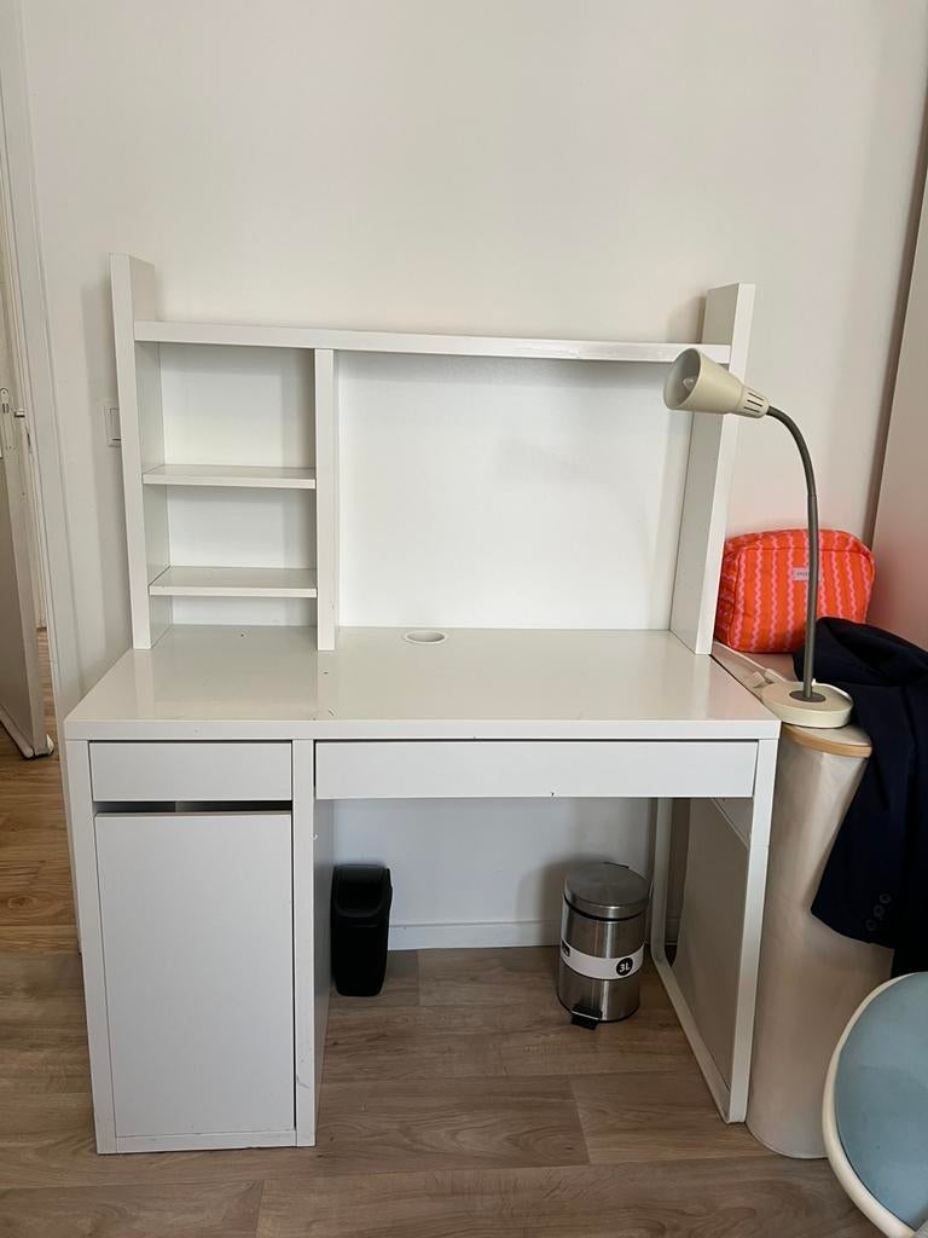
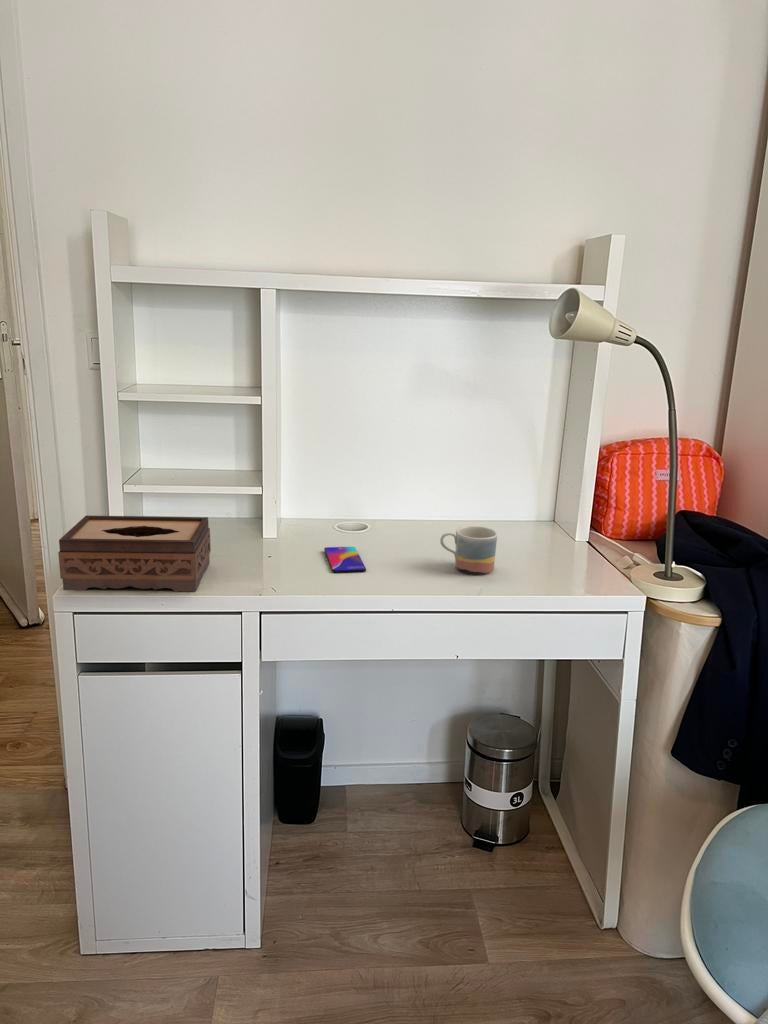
+ tissue box (139, 552)
+ smartphone (344, 558)
+ mug (467, 550)
